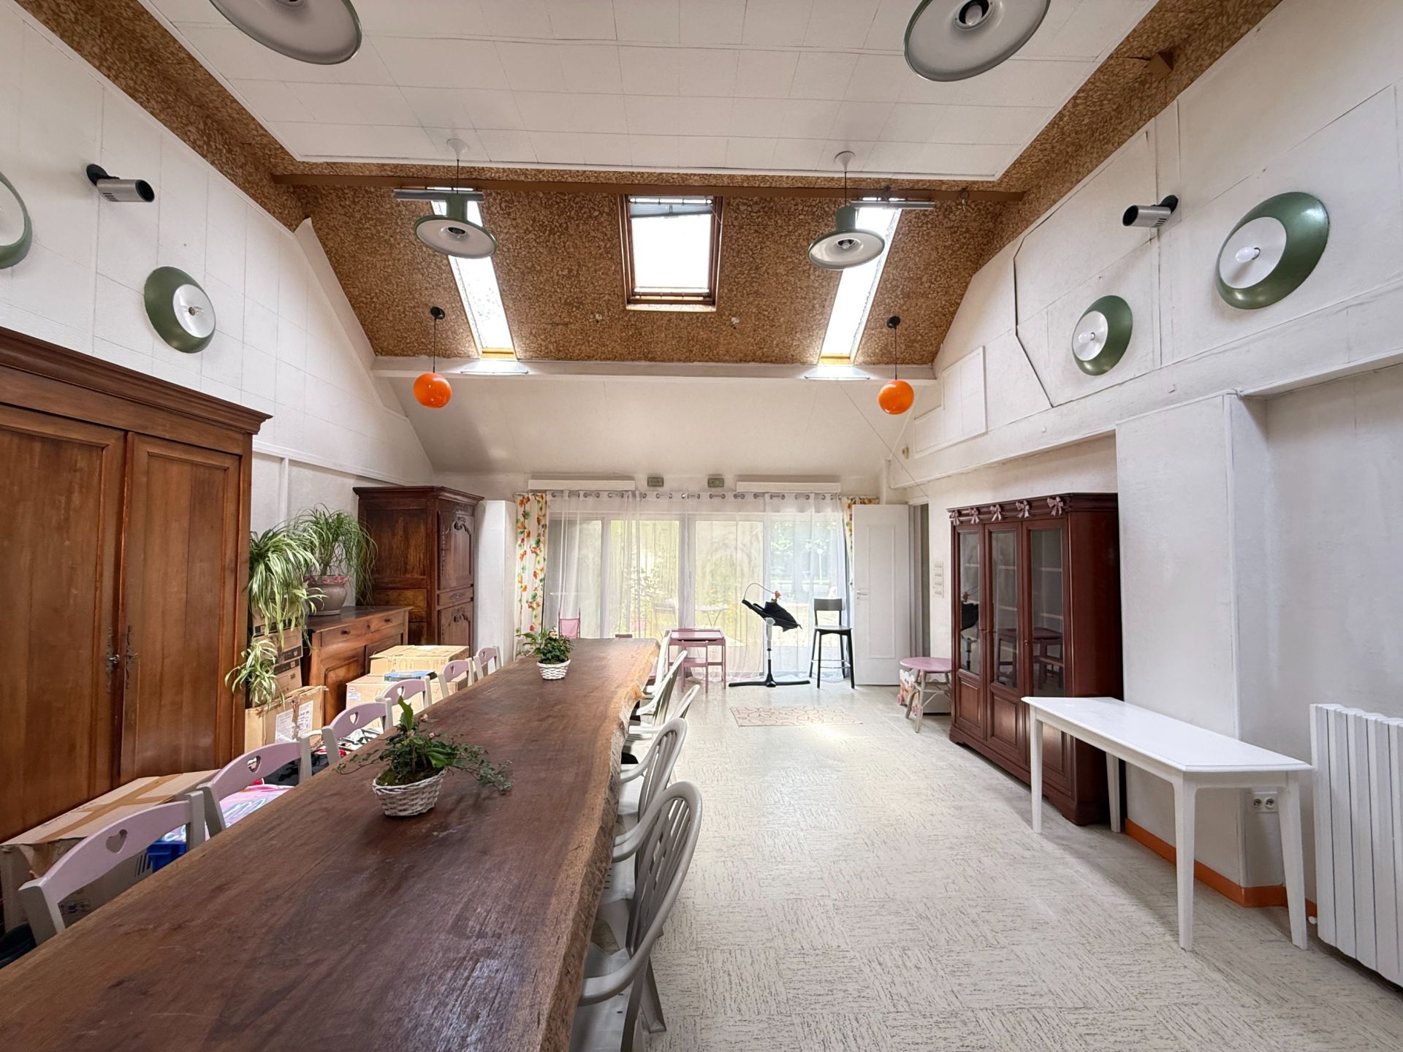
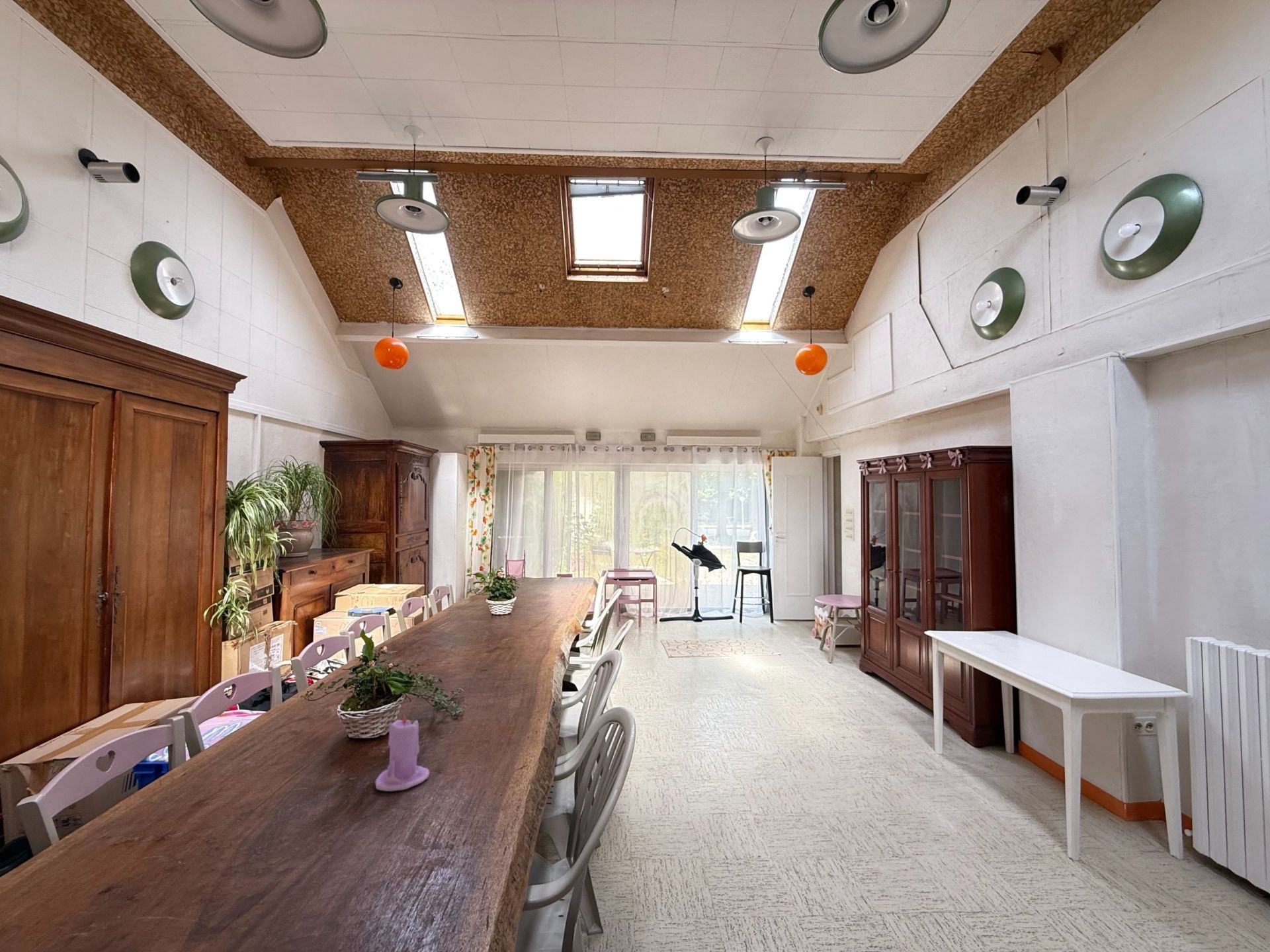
+ candle (402, 746)
